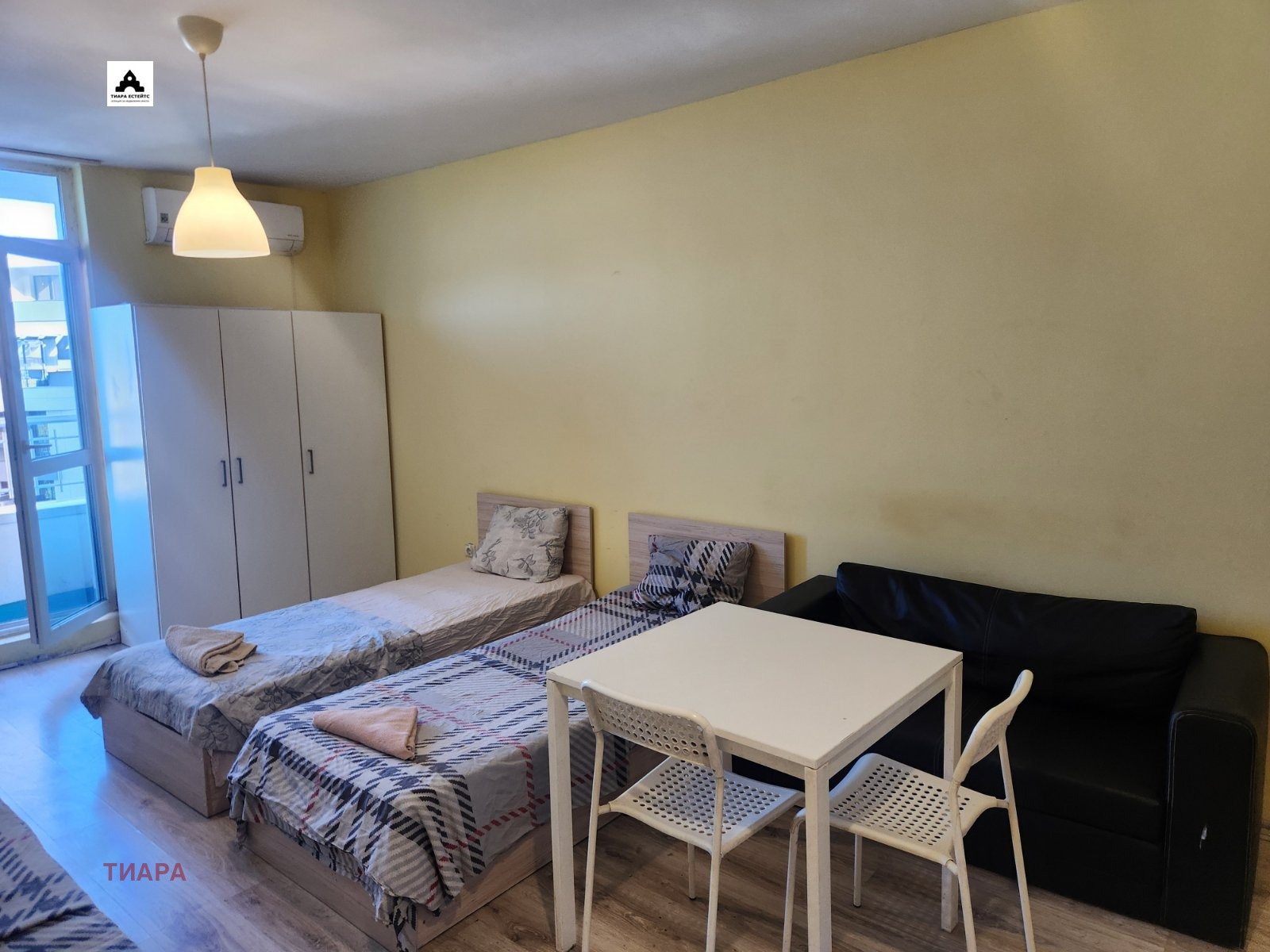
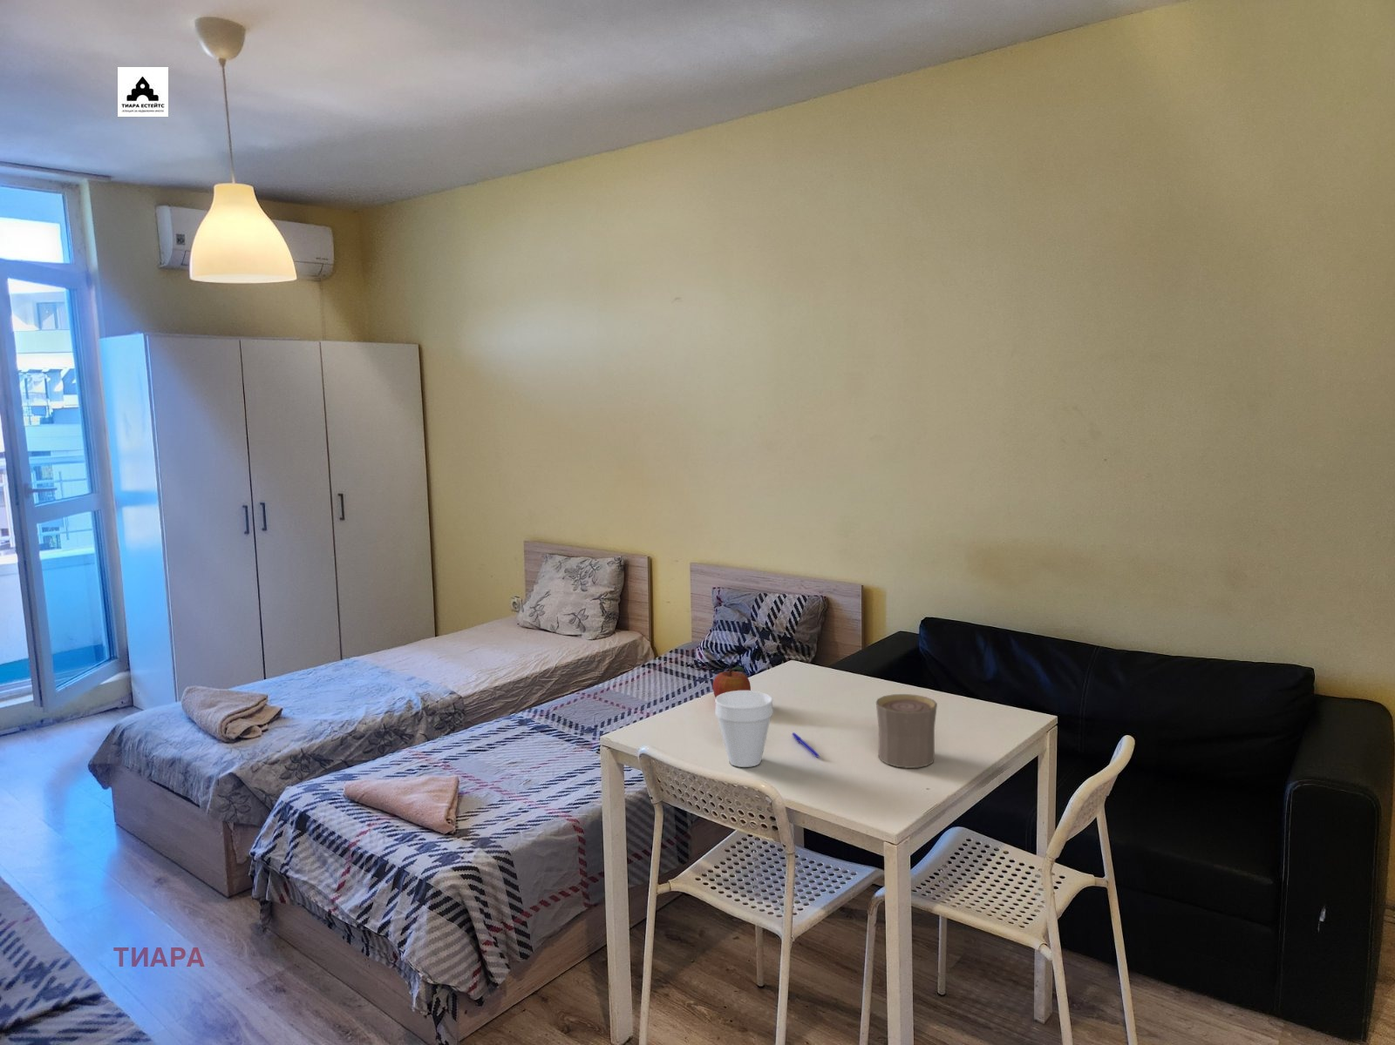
+ cup (744, 730)
+ pen (805, 744)
+ cup (906, 730)
+ fruit (732, 685)
